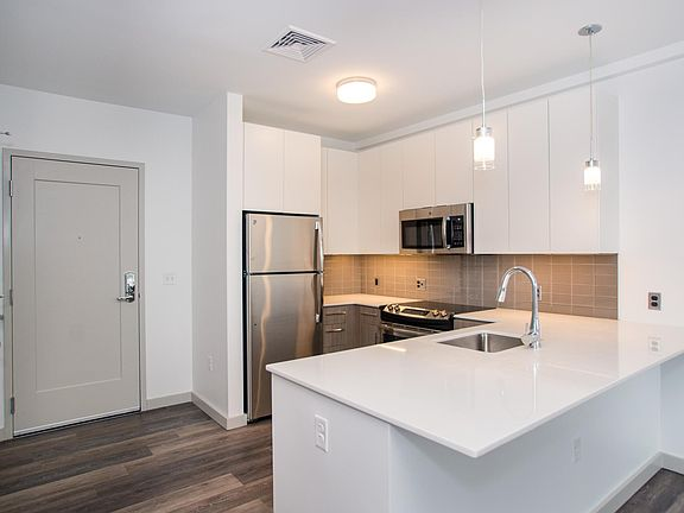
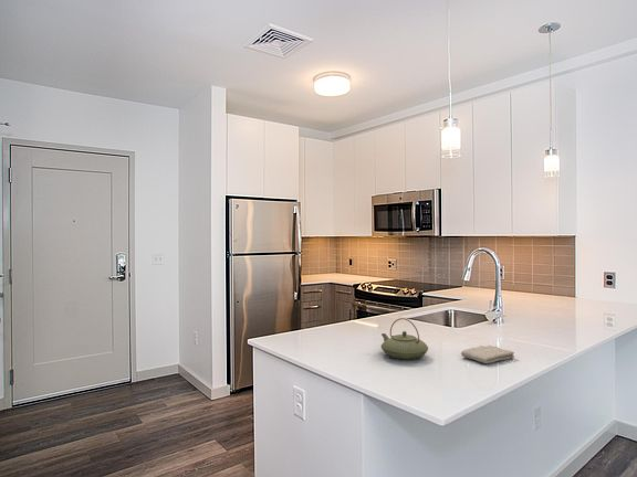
+ teapot (401, 336)
+ washcloth (488, 353)
